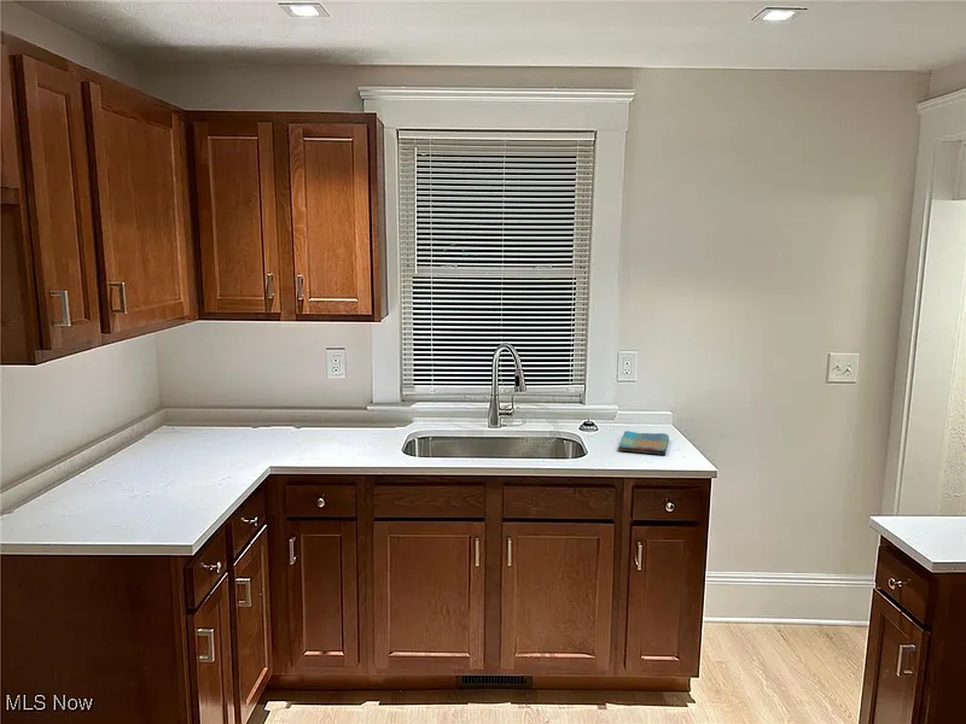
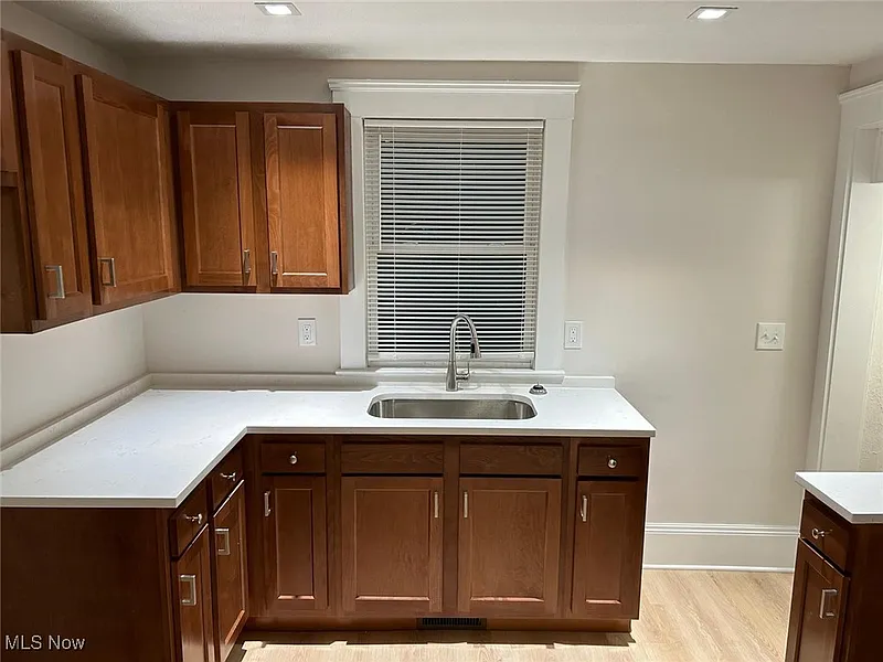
- dish towel (644, 442)
